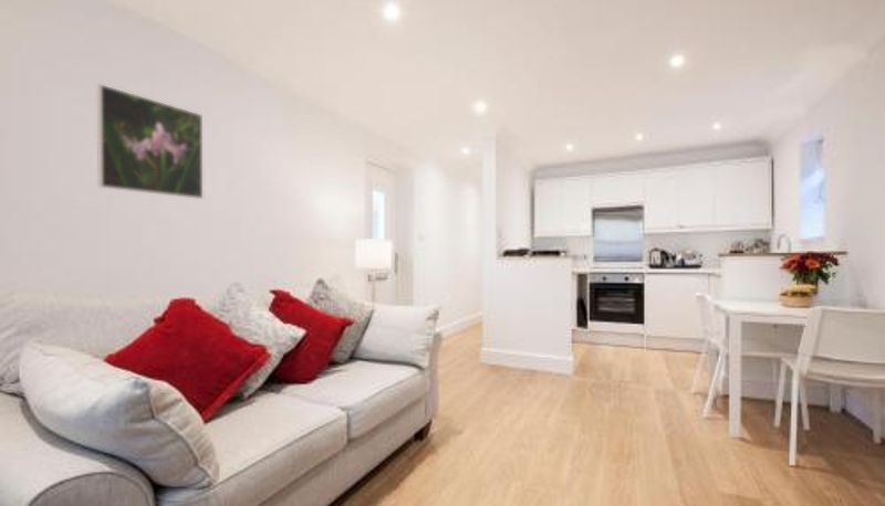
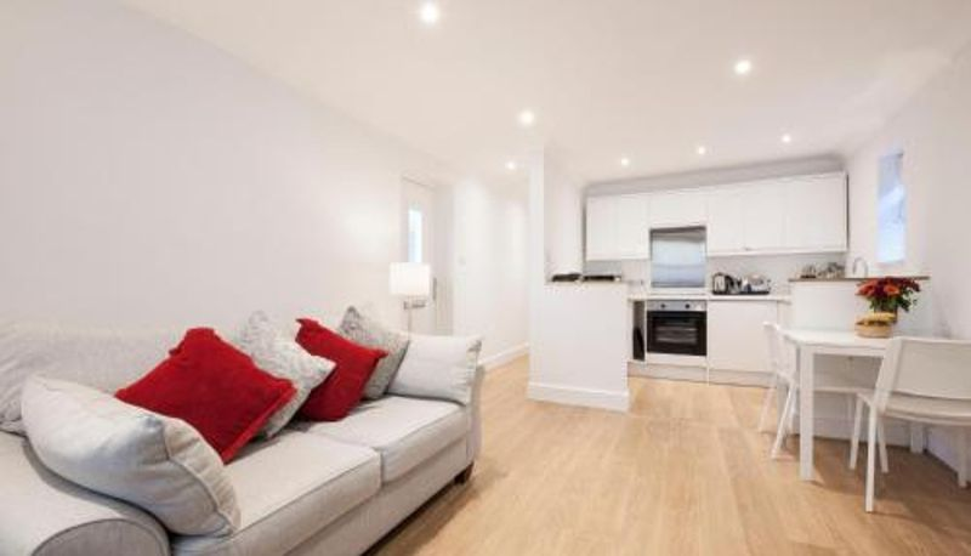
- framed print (155, 147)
